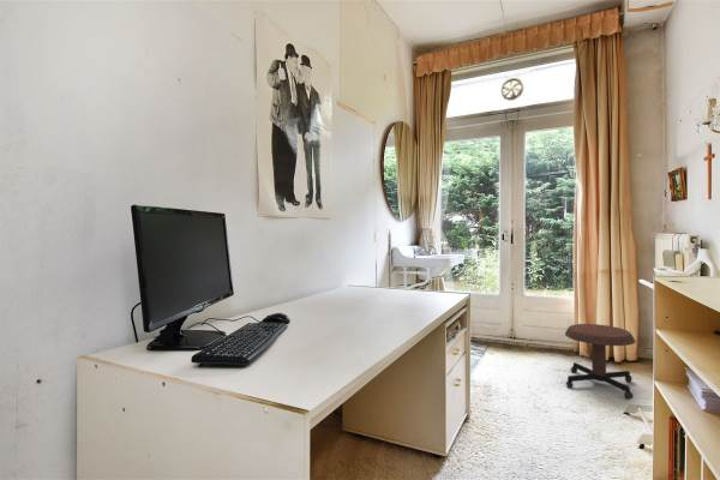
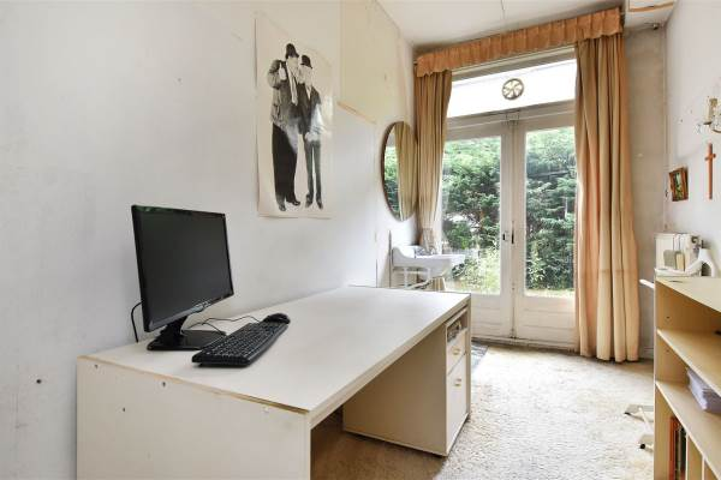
- stool (599, 356)
